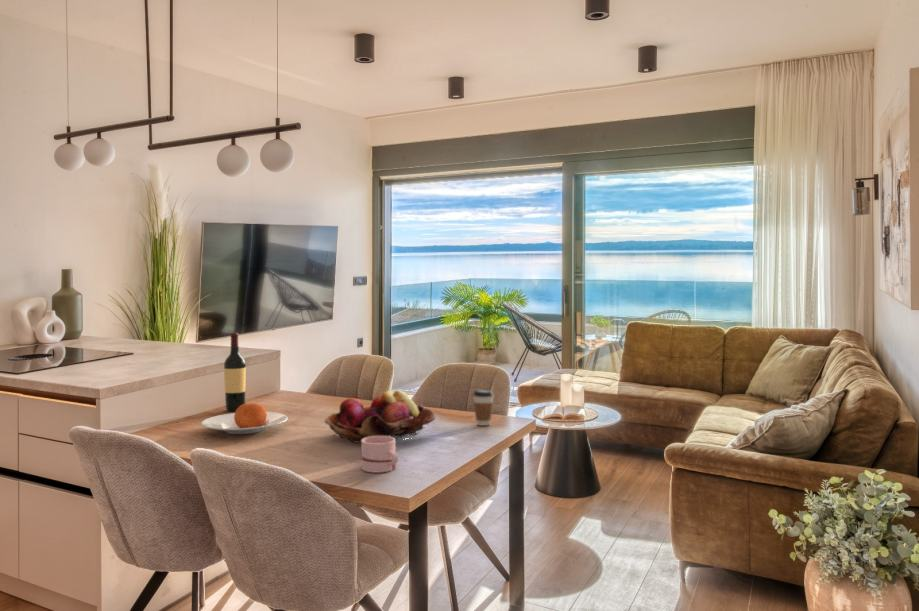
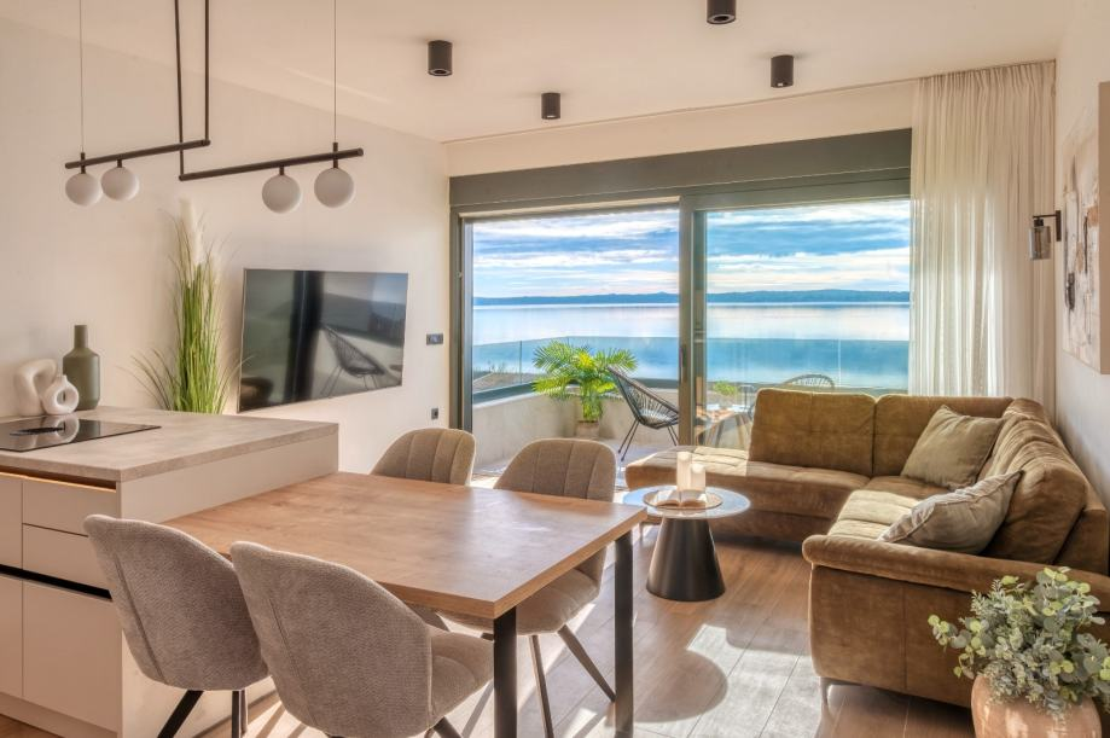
- fruit basket (383, 414)
- coffee cup (483, 407)
- plate (245, 417)
- wine bottle (234, 371)
- mug (381, 454)
